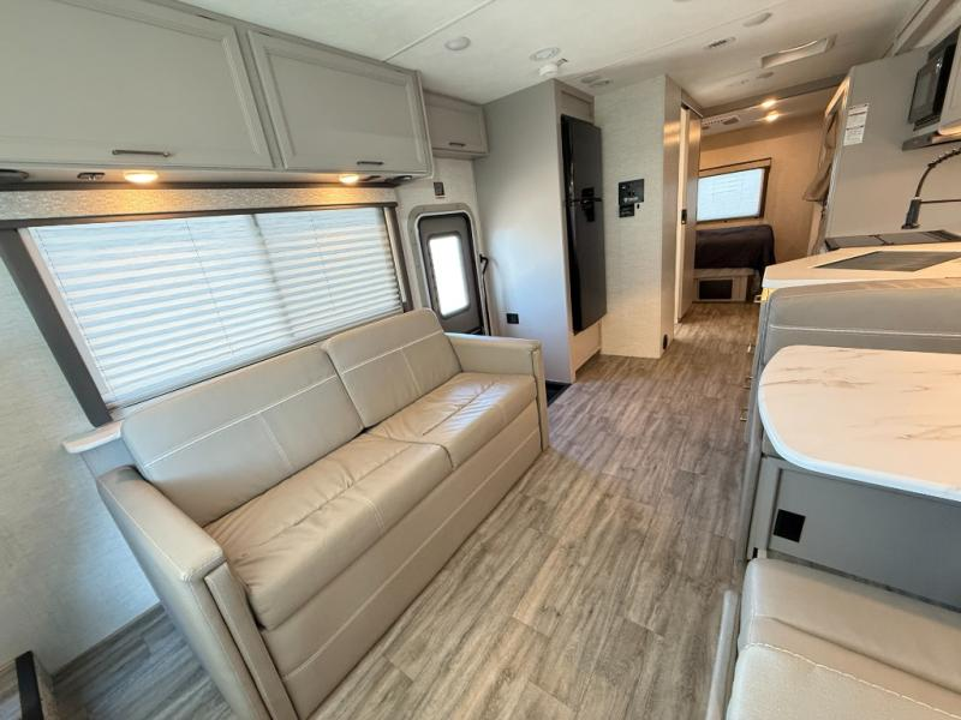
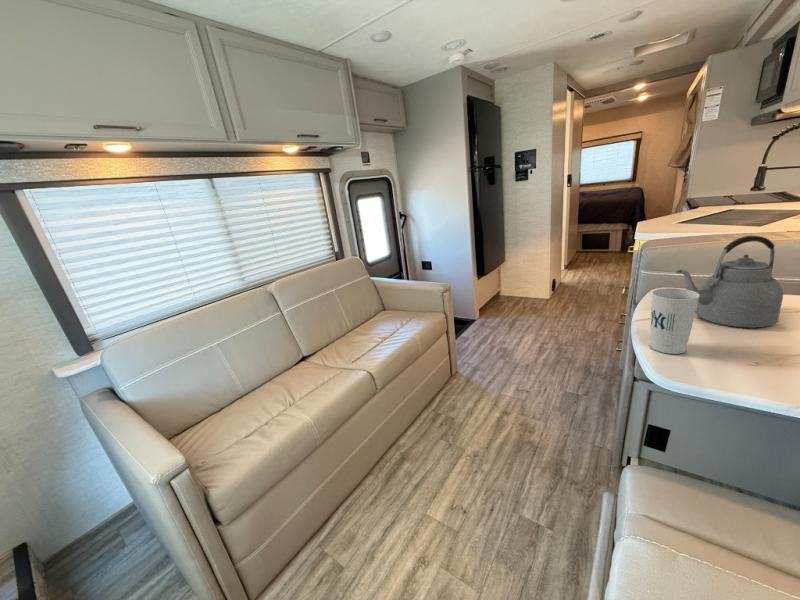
+ cup (671, 321)
+ kettle (724, 279)
